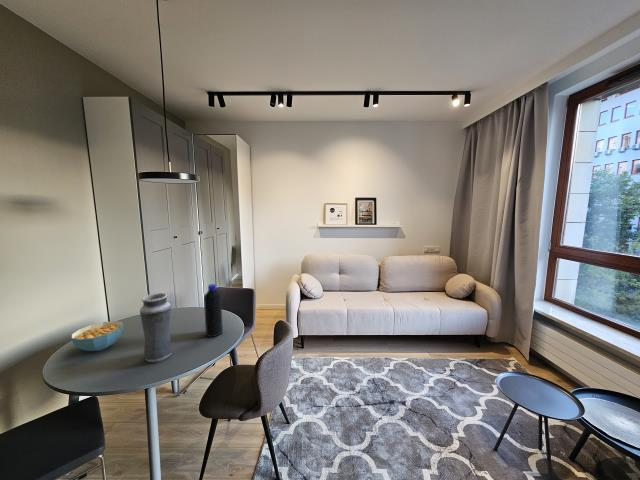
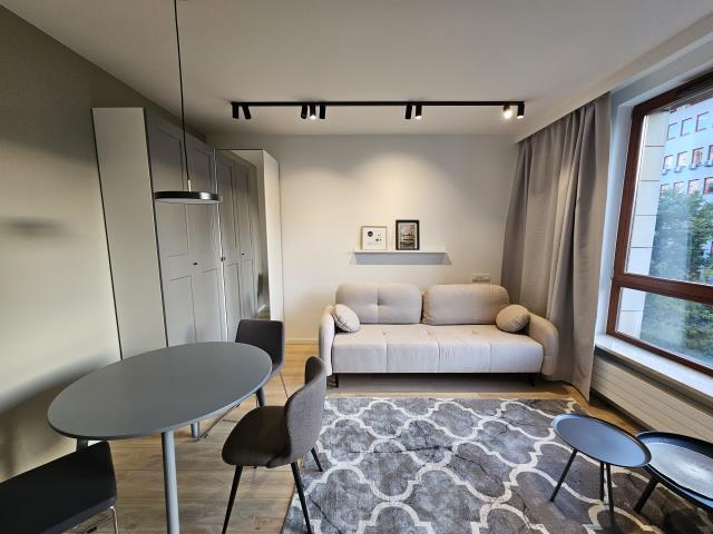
- bottle (213, 309)
- cereal bowl (99, 338)
- vase (157, 326)
